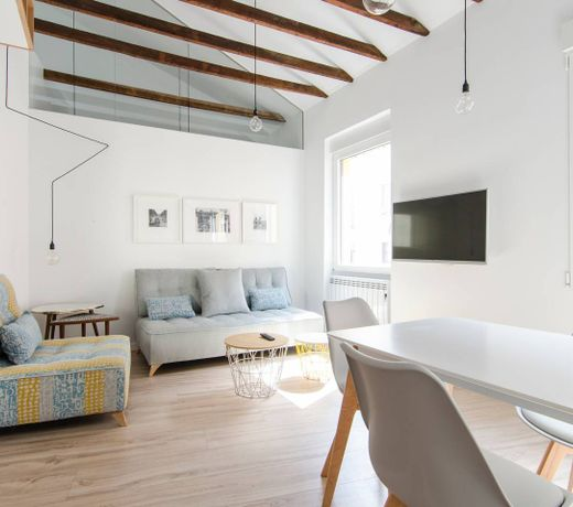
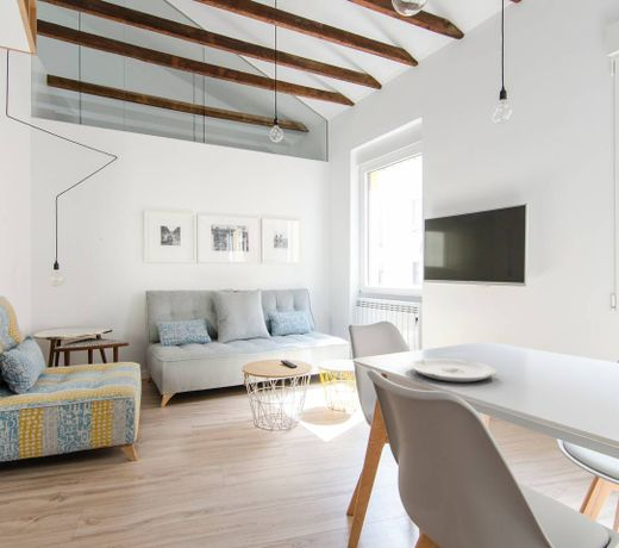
+ plate (451, 370)
